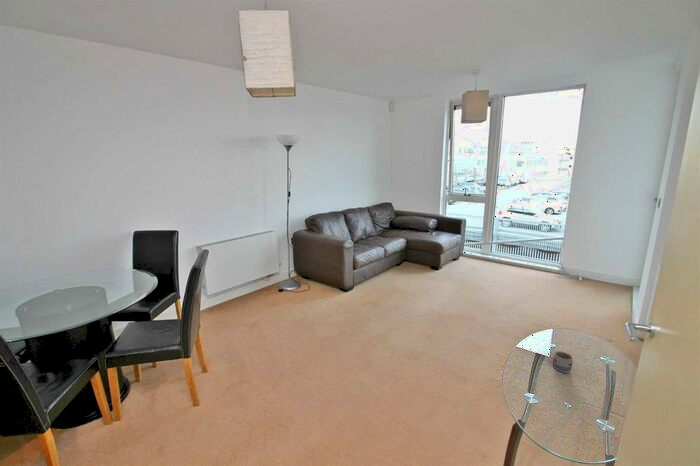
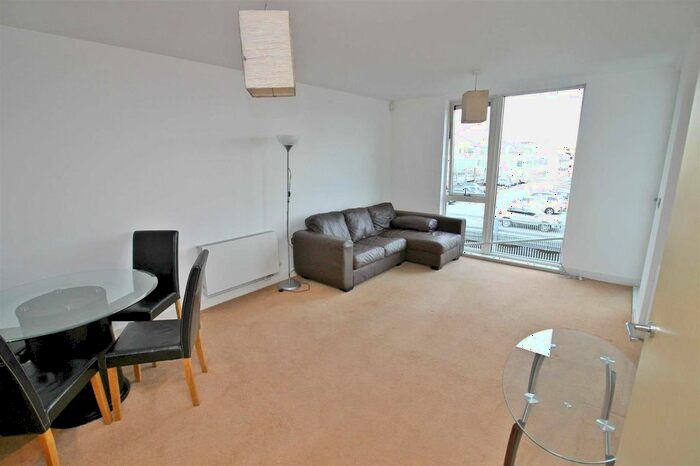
- mug (562, 360)
